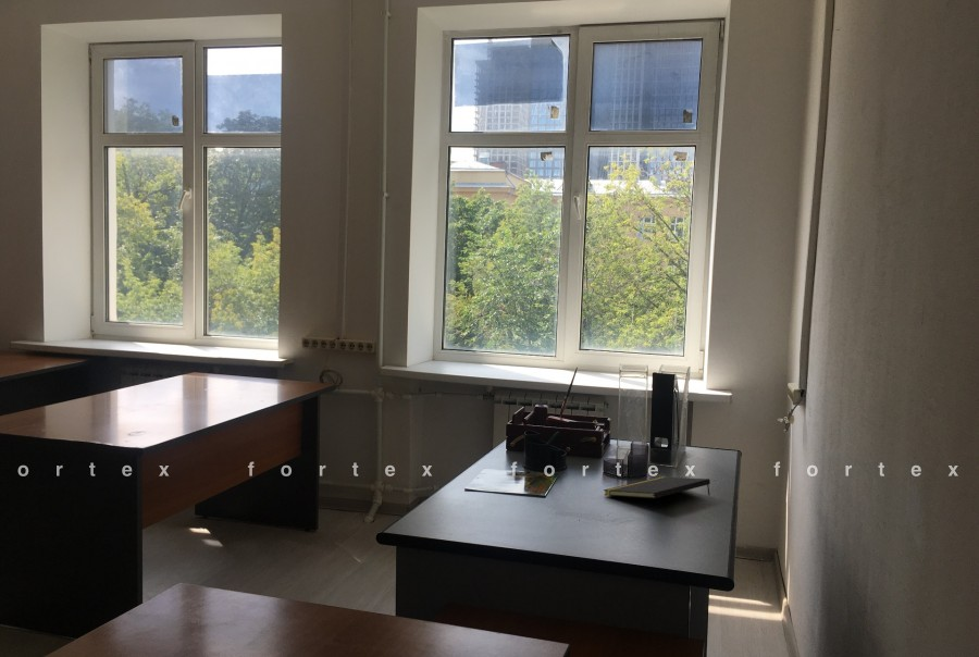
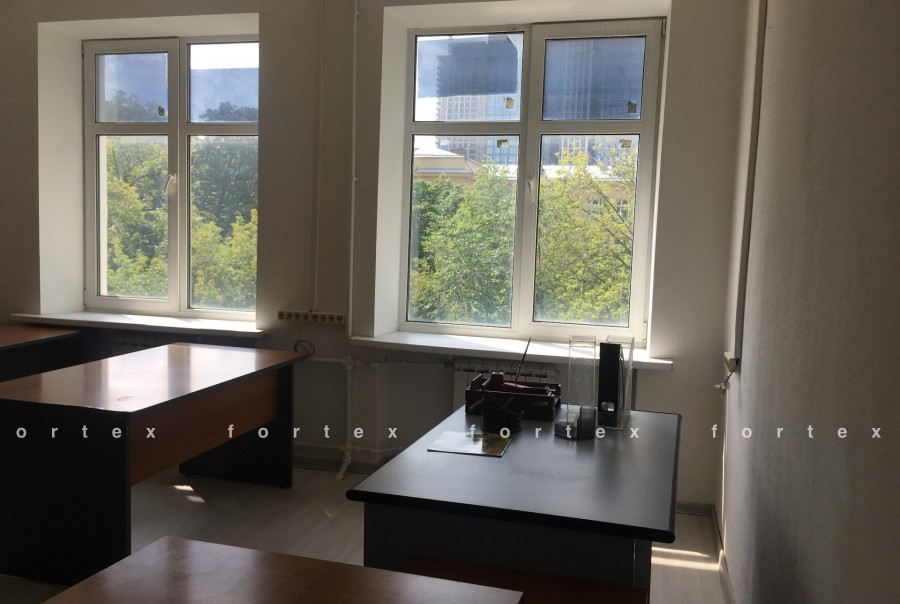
- notepad (656, 486)
